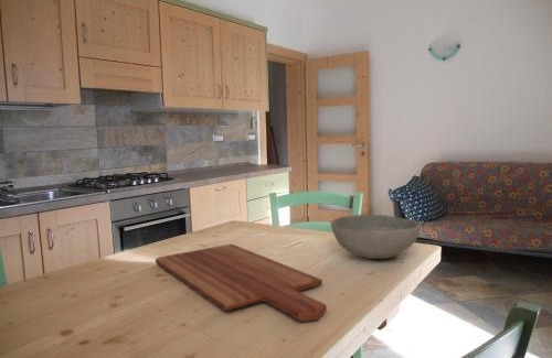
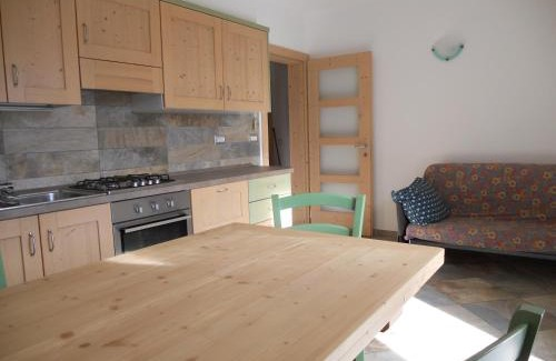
- bowl (374, 238)
- cutting board (233, 271)
